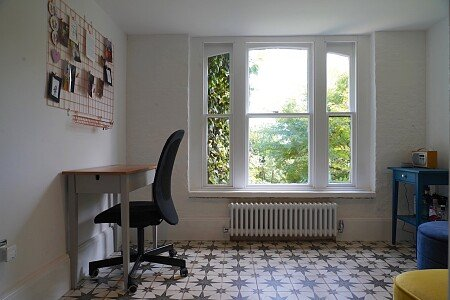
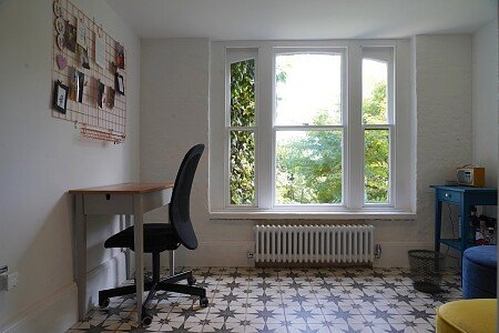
+ wastebasket (426, 271)
